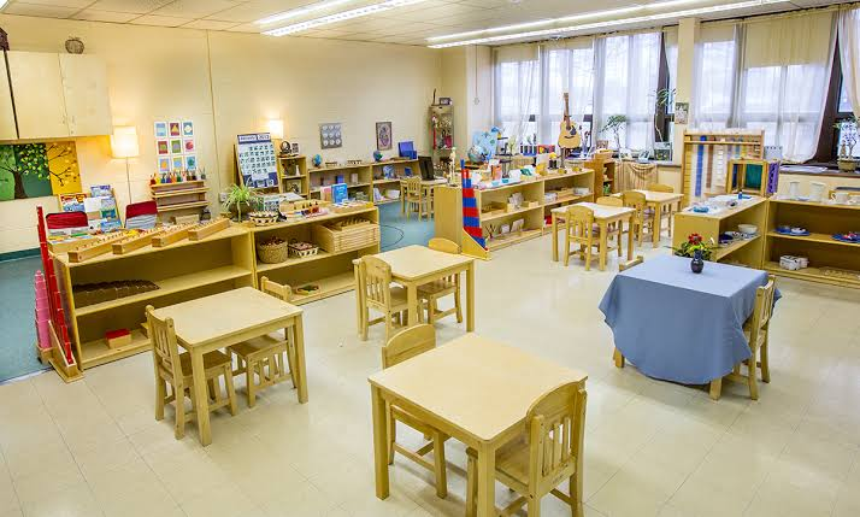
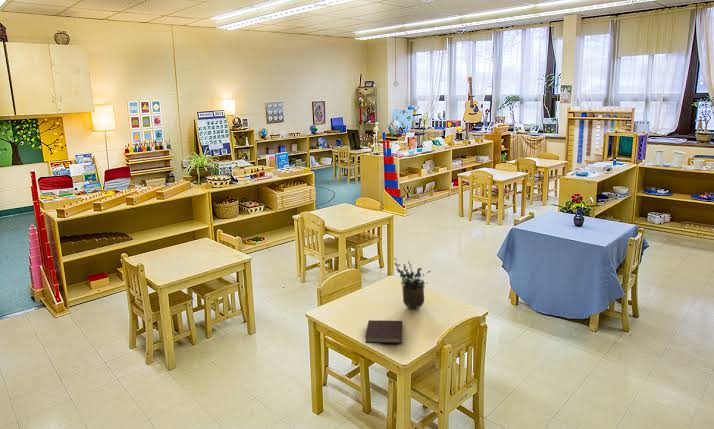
+ potted plant (410, 281)
+ notebook (384, 331)
